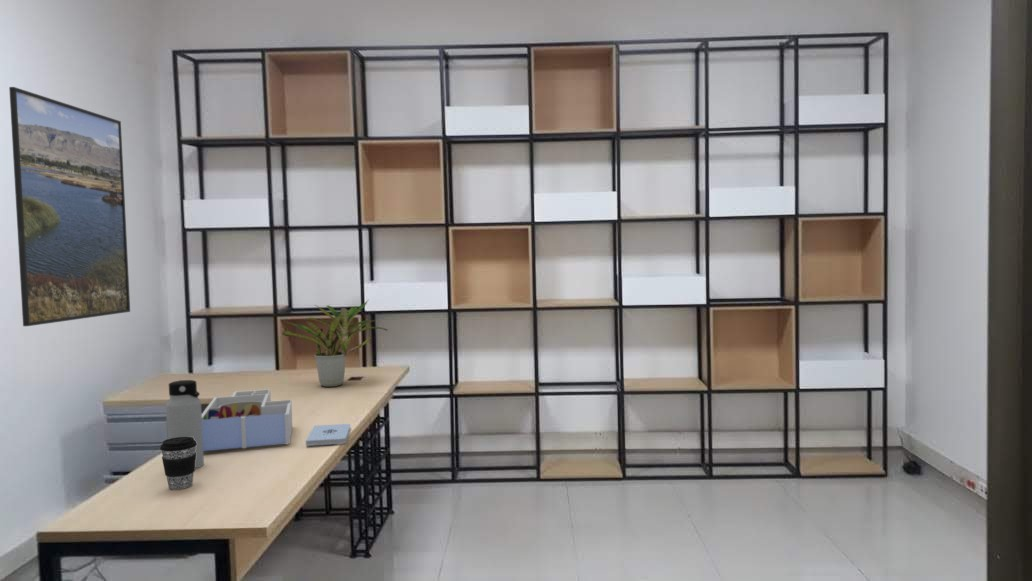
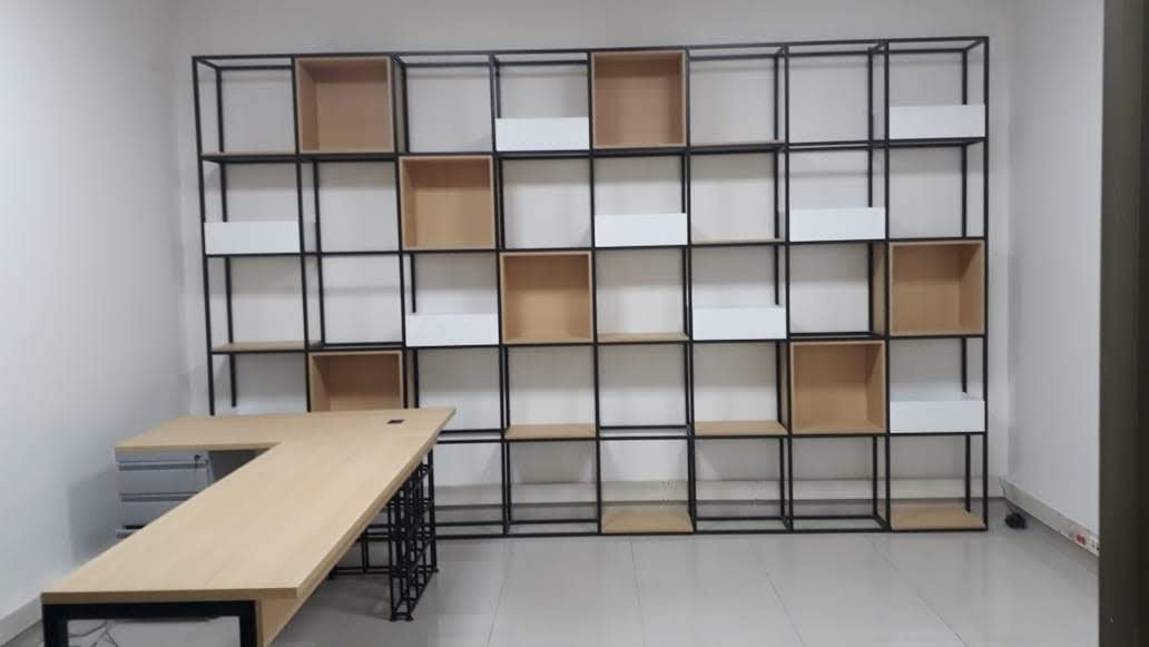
- desk organizer (250, 416)
- potted plant (336, 342)
- water bottle (184, 424)
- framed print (77, 212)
- coffee cup (179, 463)
- notepad (329, 434)
